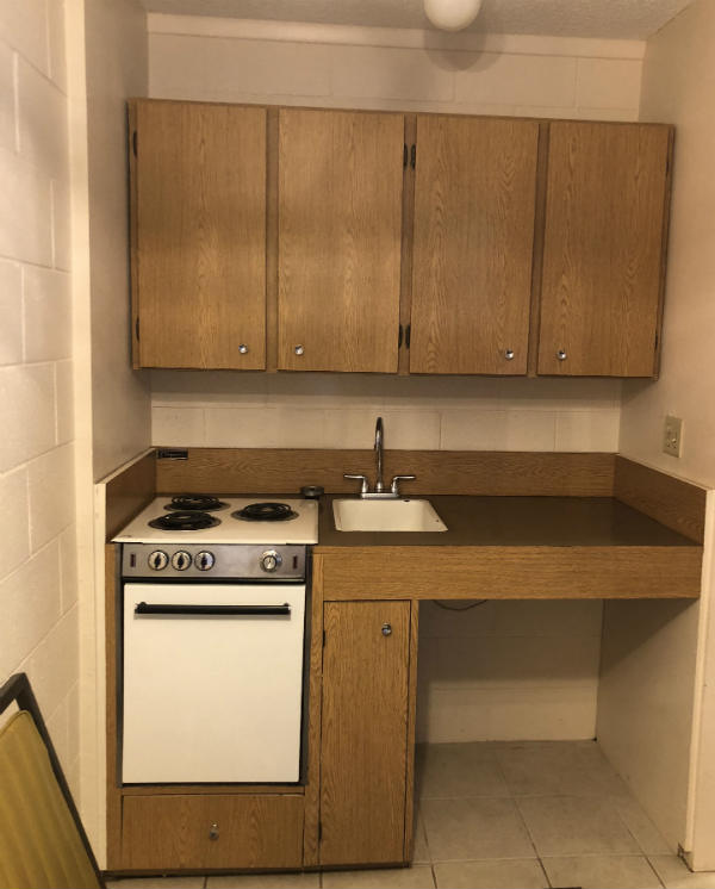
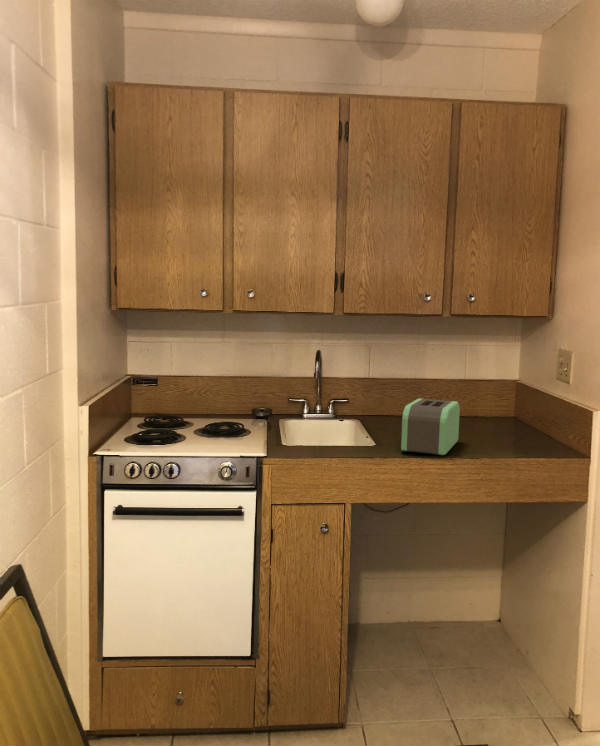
+ toaster (431, 425)
